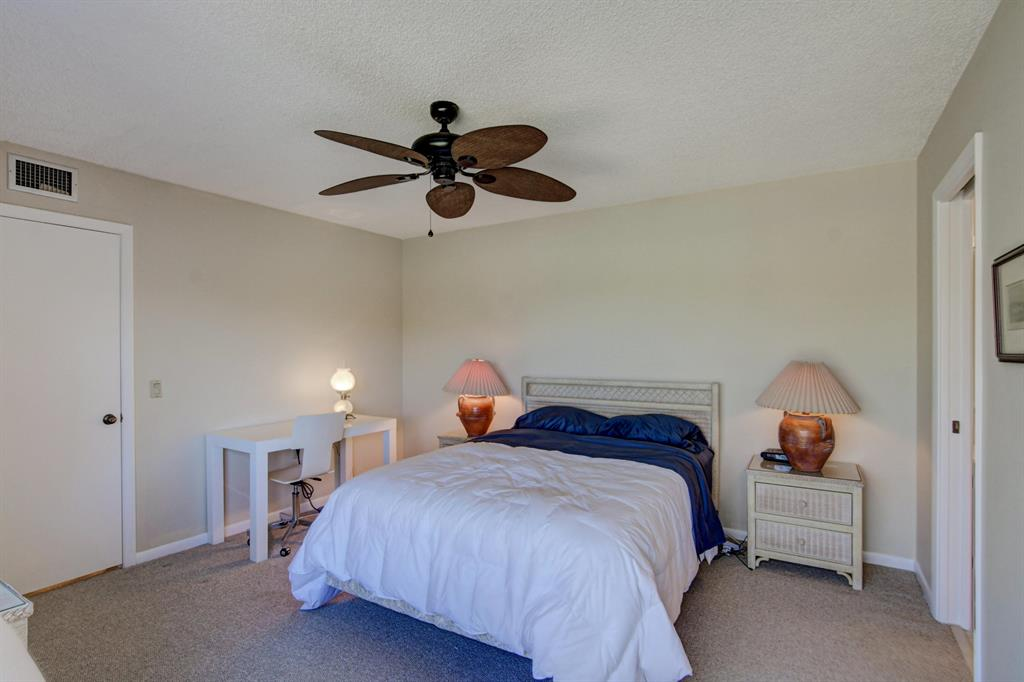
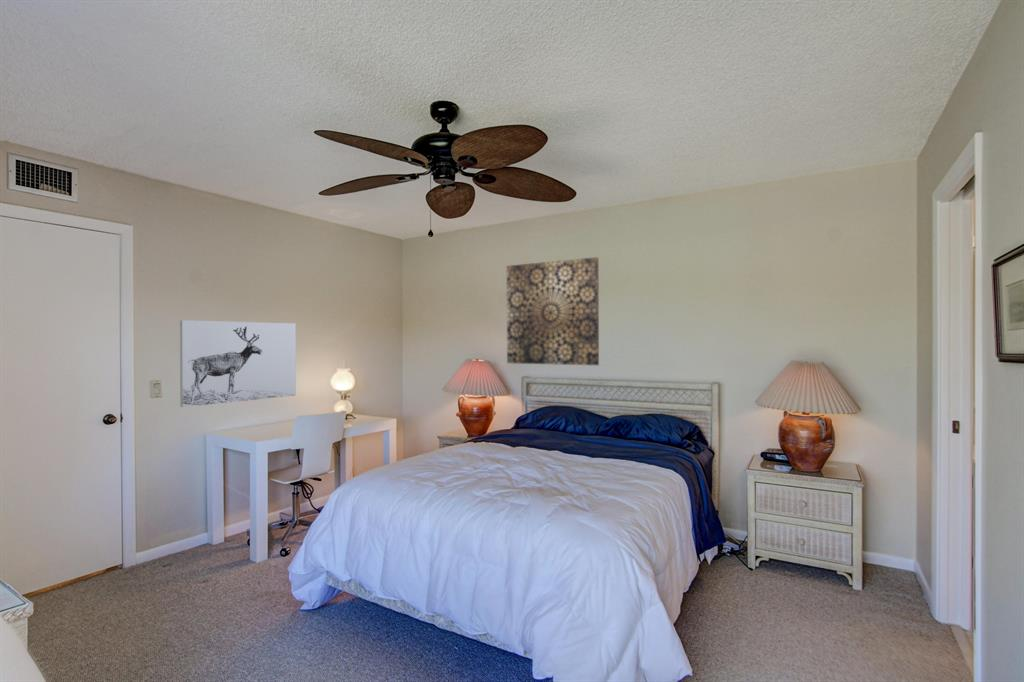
+ wall art (243, 361)
+ wall art (550, 313)
